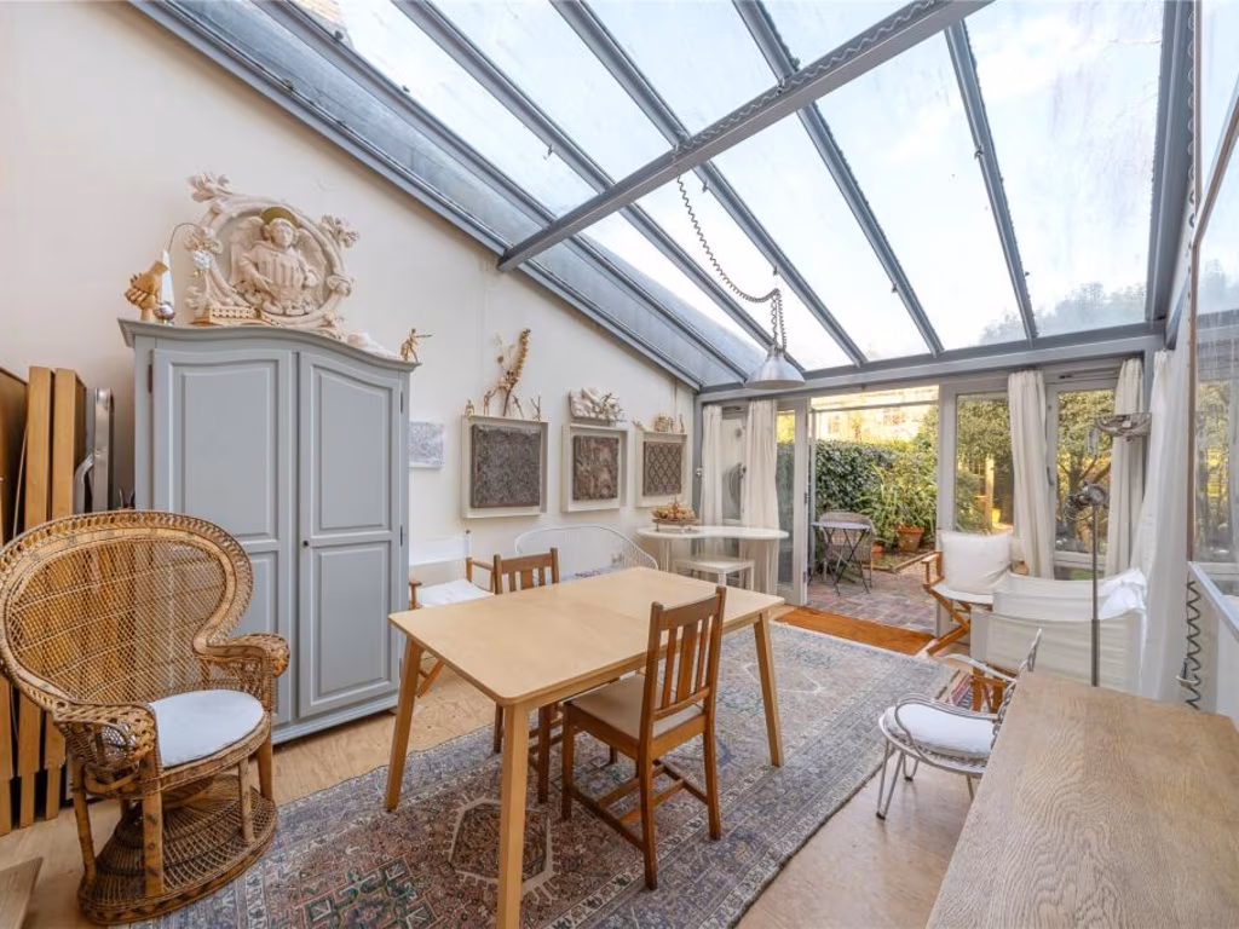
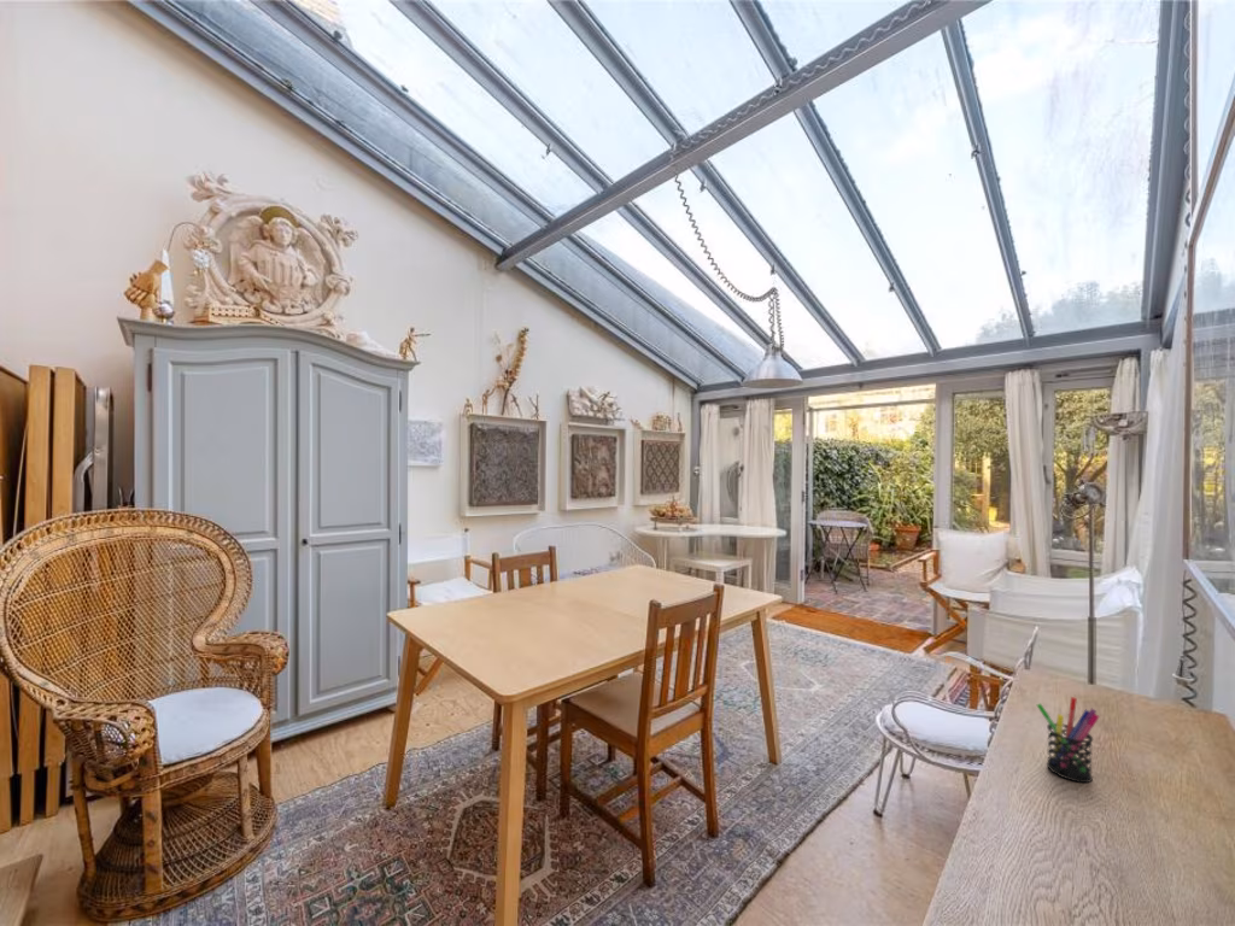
+ pen holder (1064, 734)
